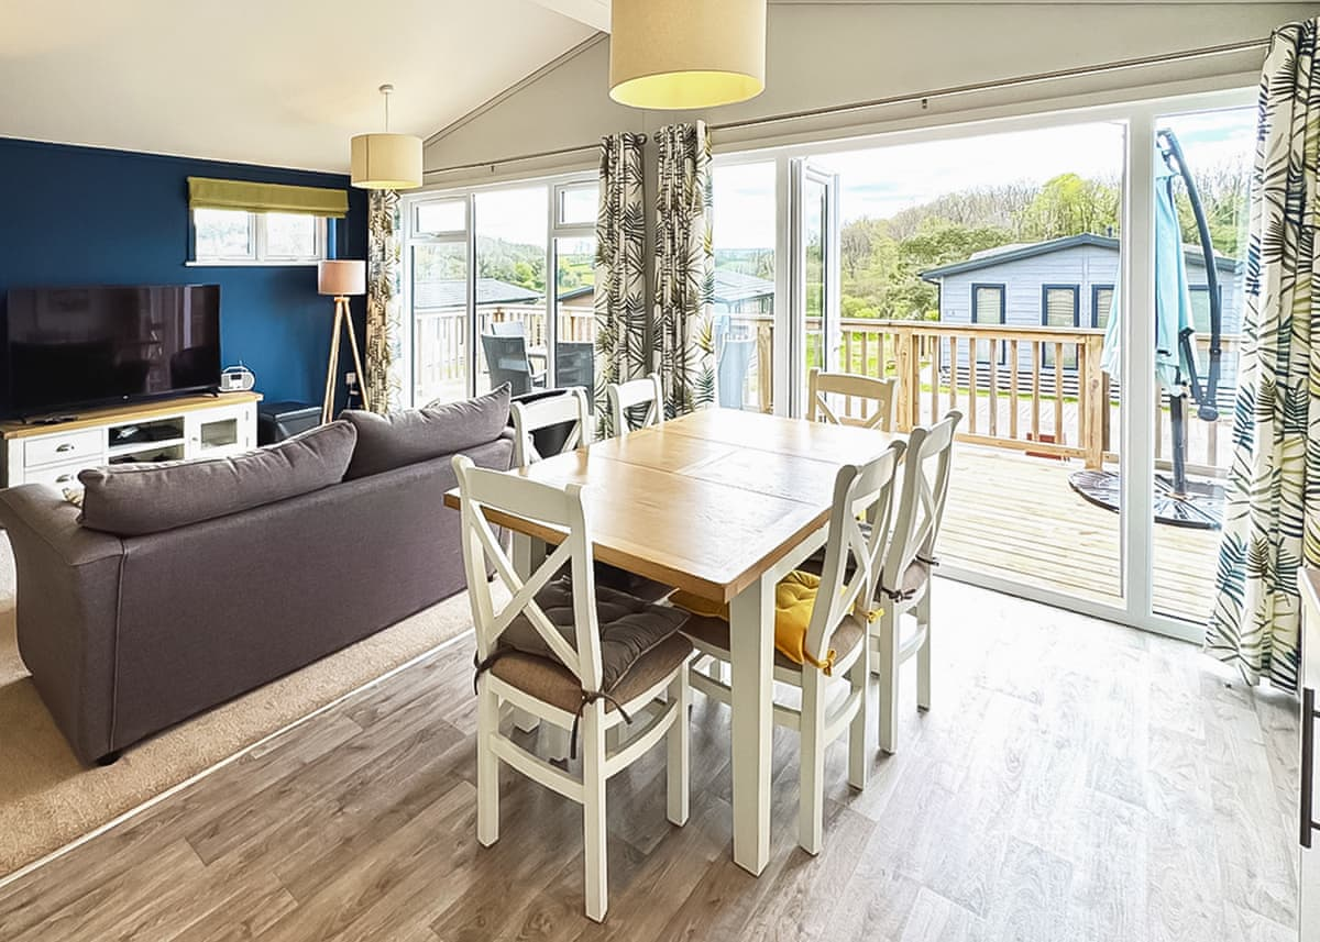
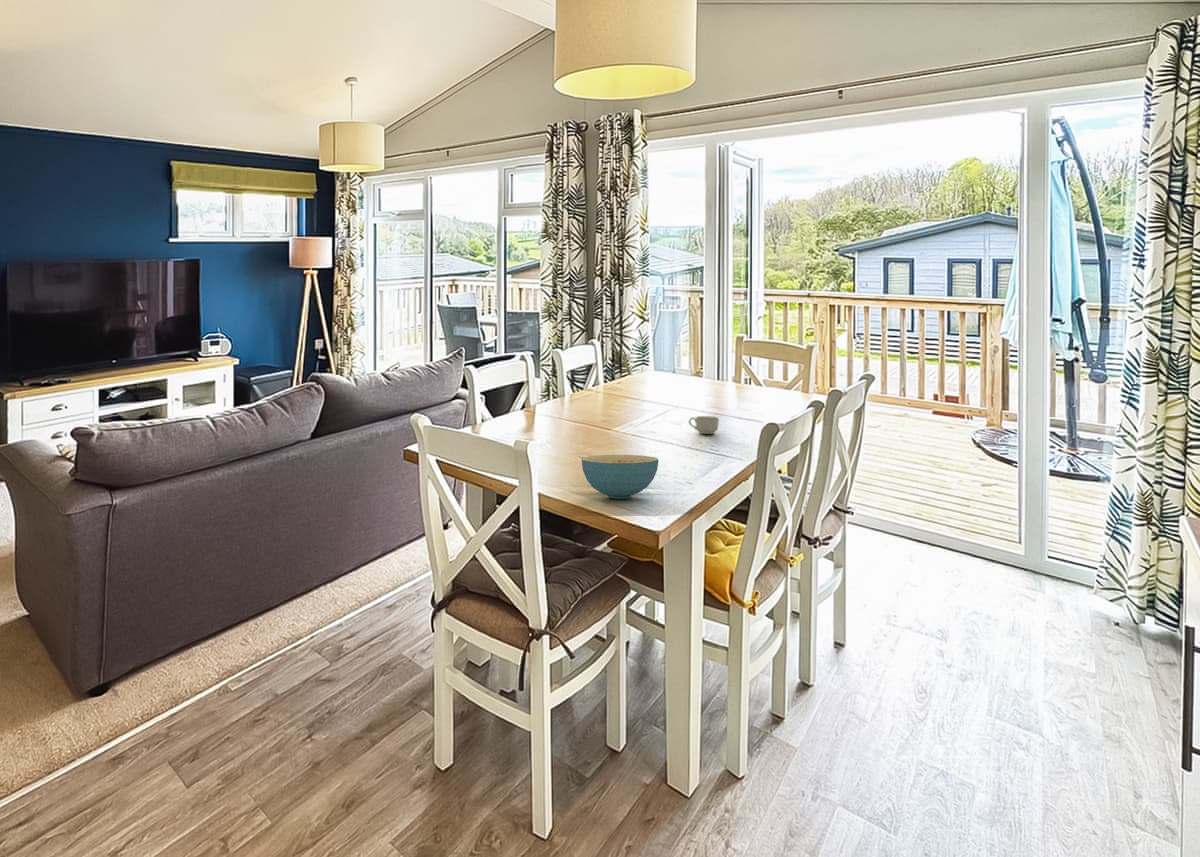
+ cereal bowl (619, 477)
+ cup (703, 425)
